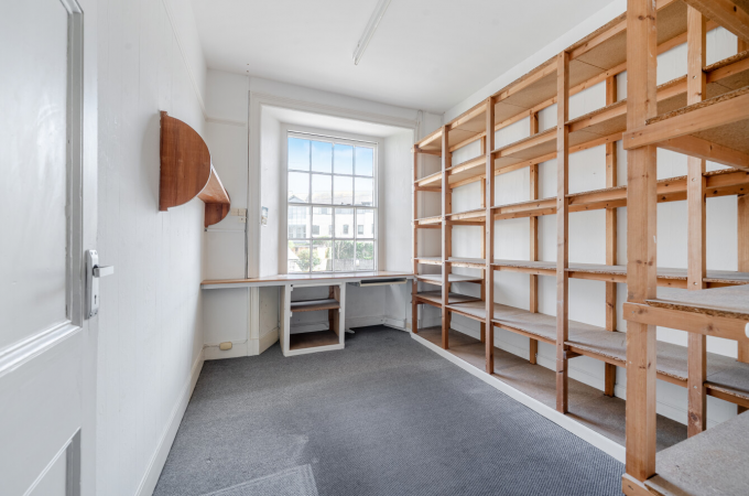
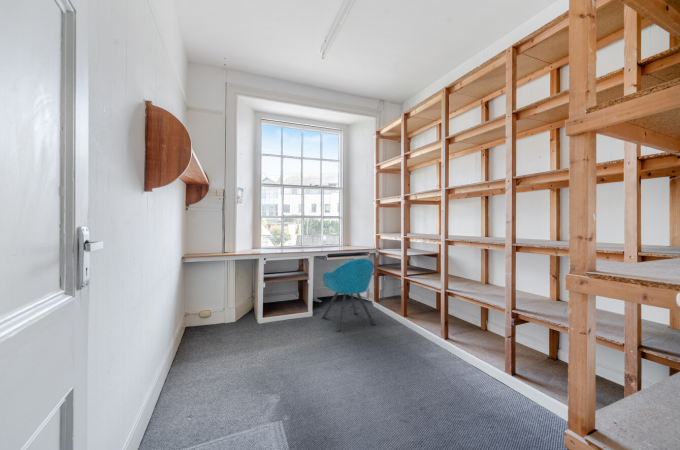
+ chair (349, 289)
